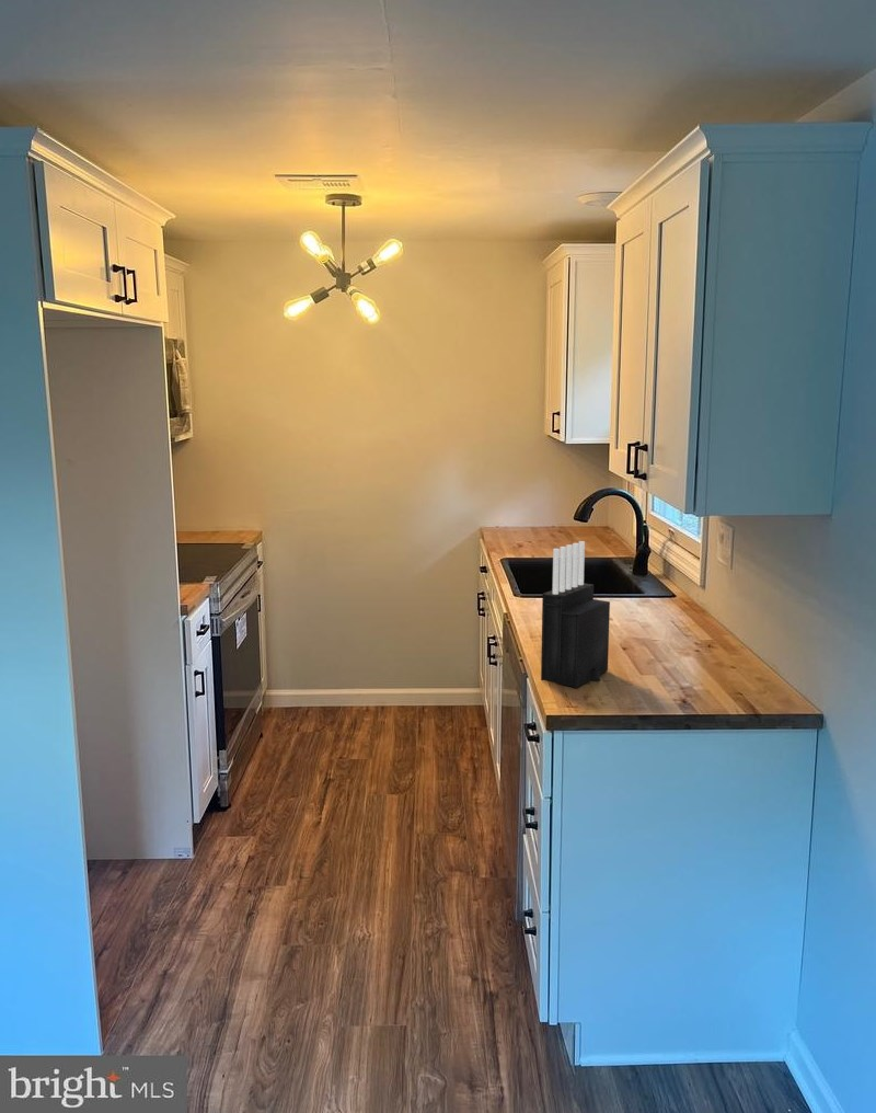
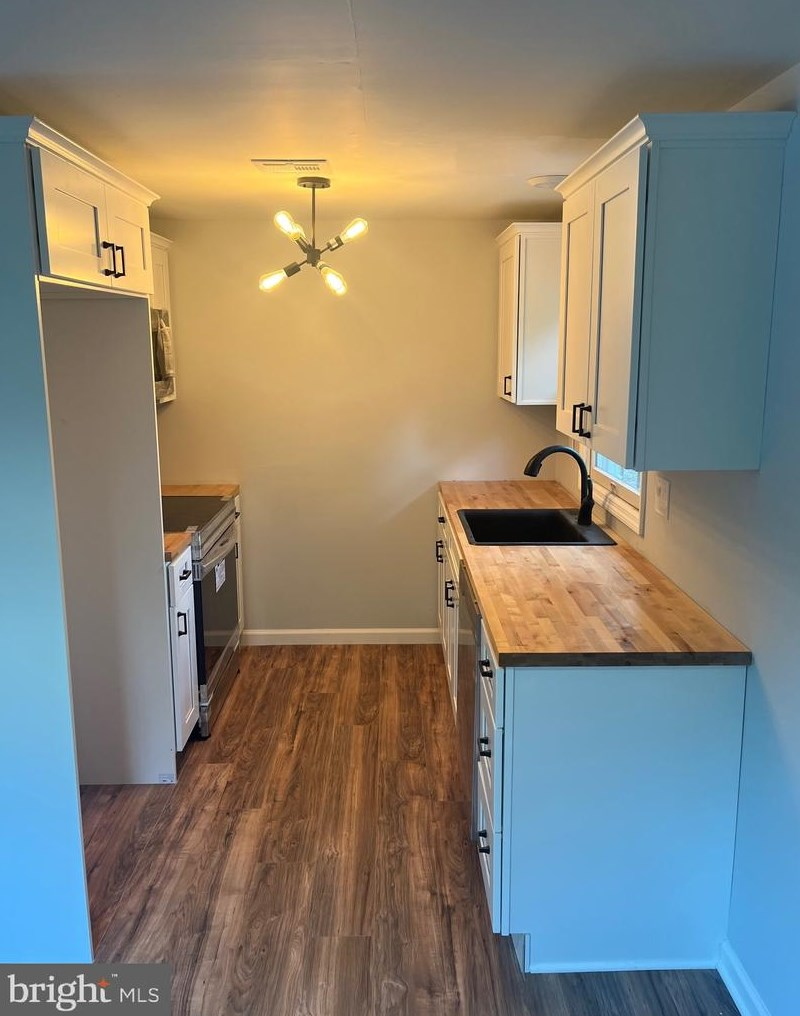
- knife block (580, 612)
